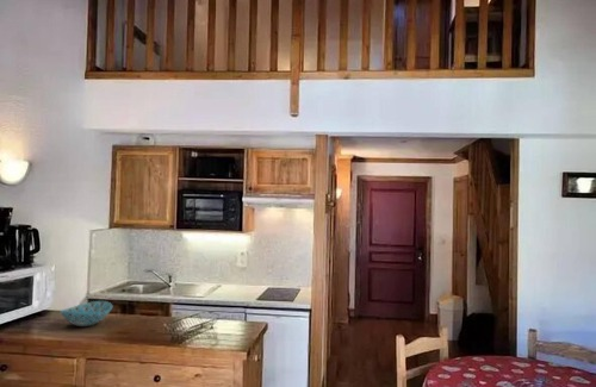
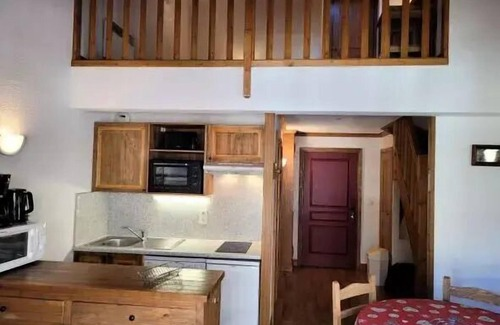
- bowl (86, 314)
